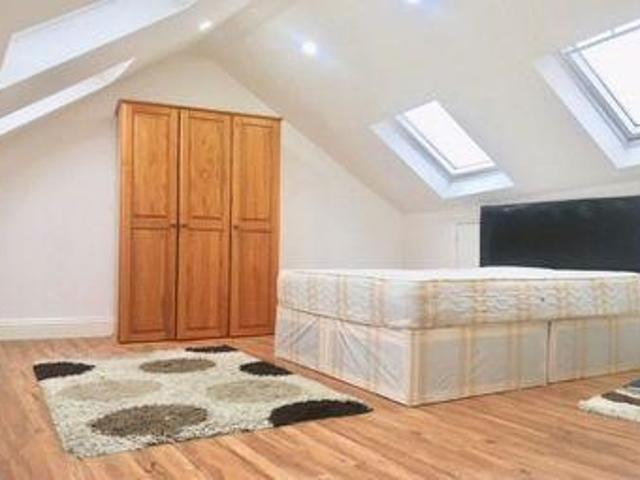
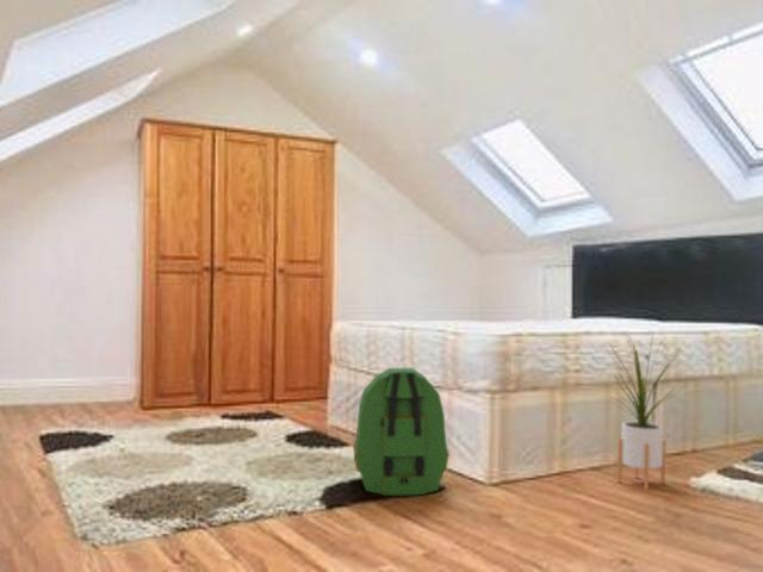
+ house plant (643, 406)
+ backpack (399, 424)
